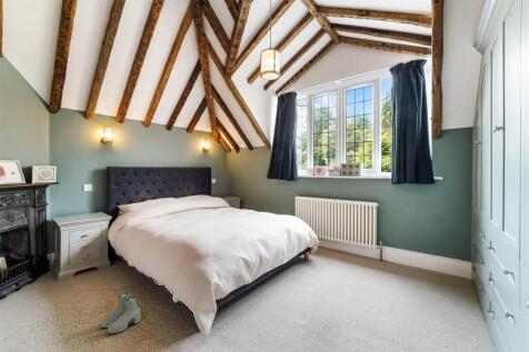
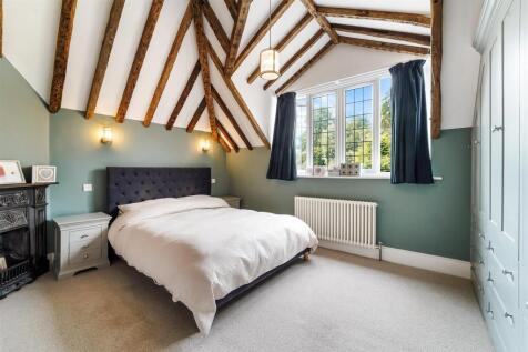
- boots (121, 311)
